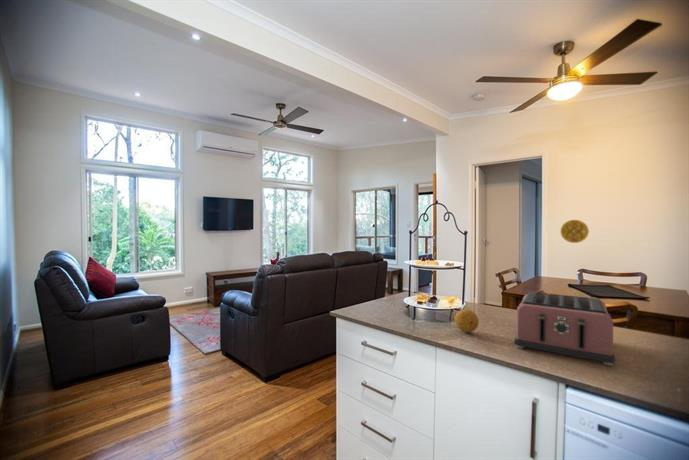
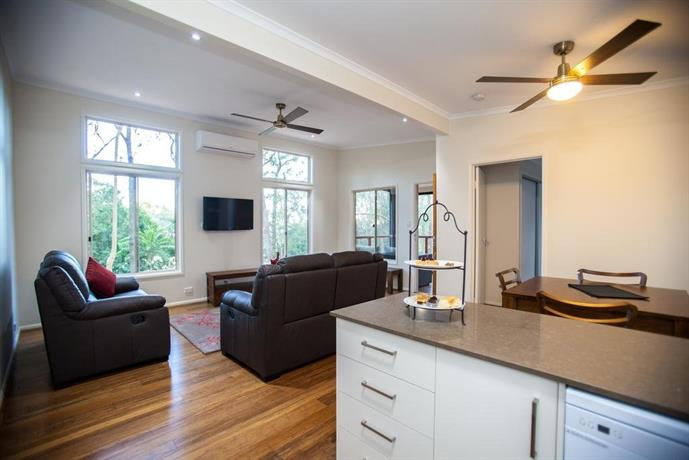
- toaster (561, 323)
- medallion (574, 231)
- fruit (466, 320)
